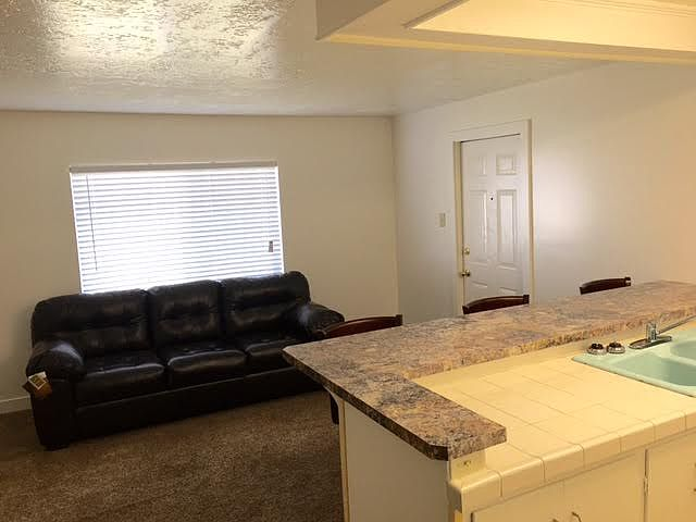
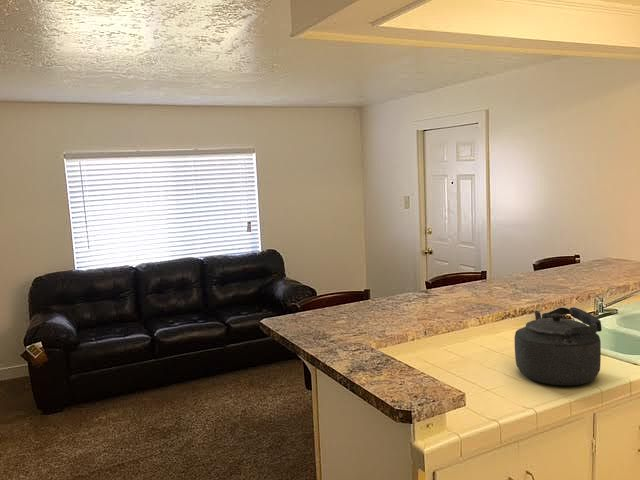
+ kettle (557, 343)
